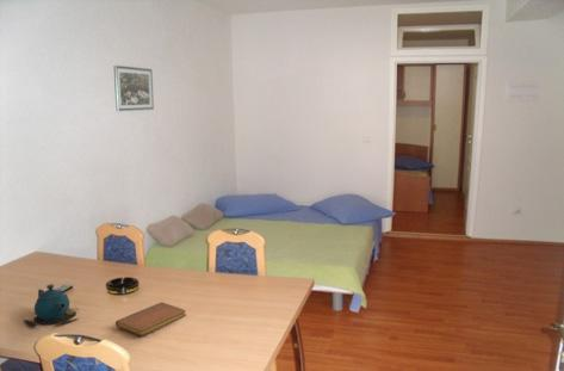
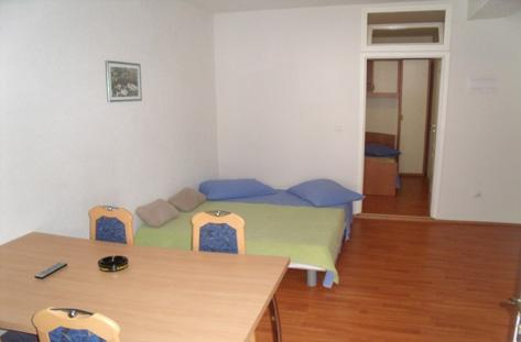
- teapot (52, 299)
- notebook (151, 317)
